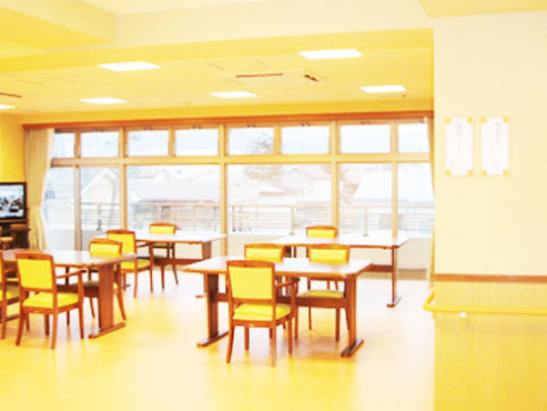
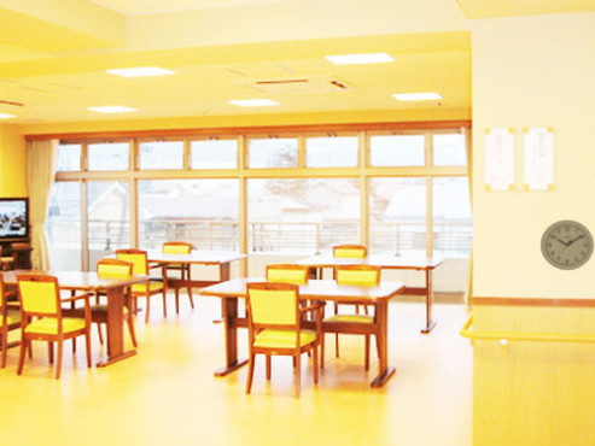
+ wall clock (566, 245)
